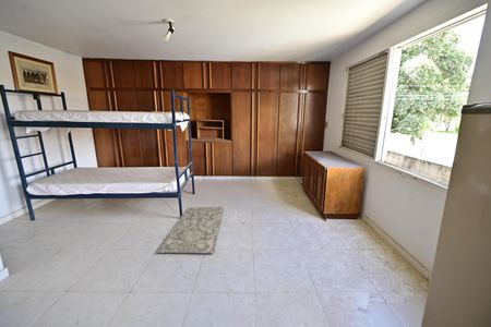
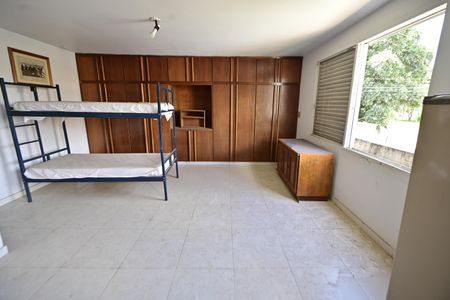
- rug (197, 223)
